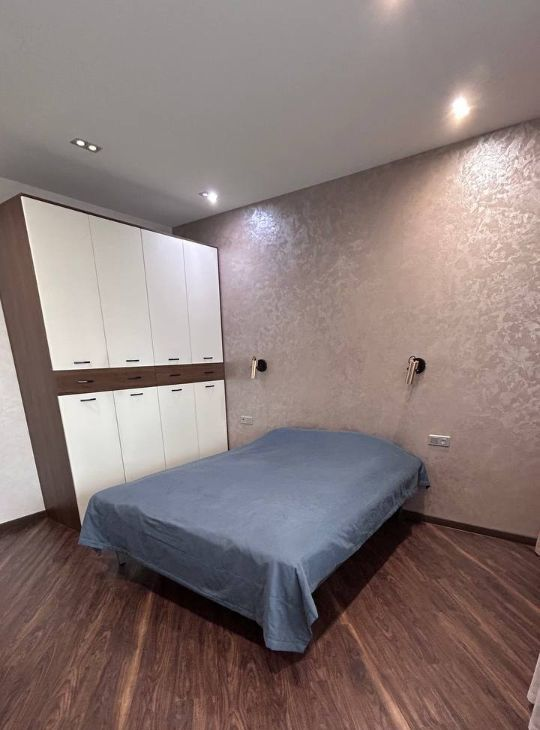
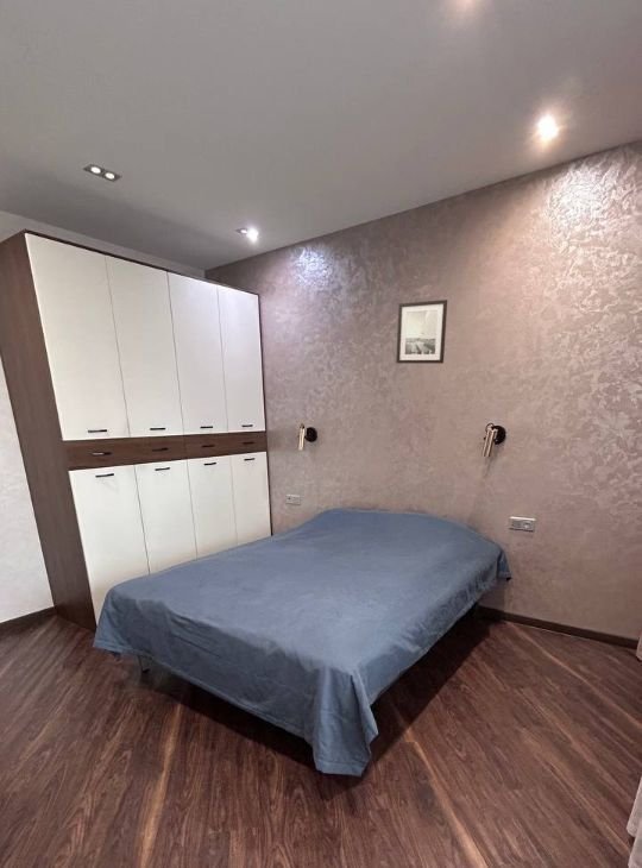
+ wall art (420, 333)
